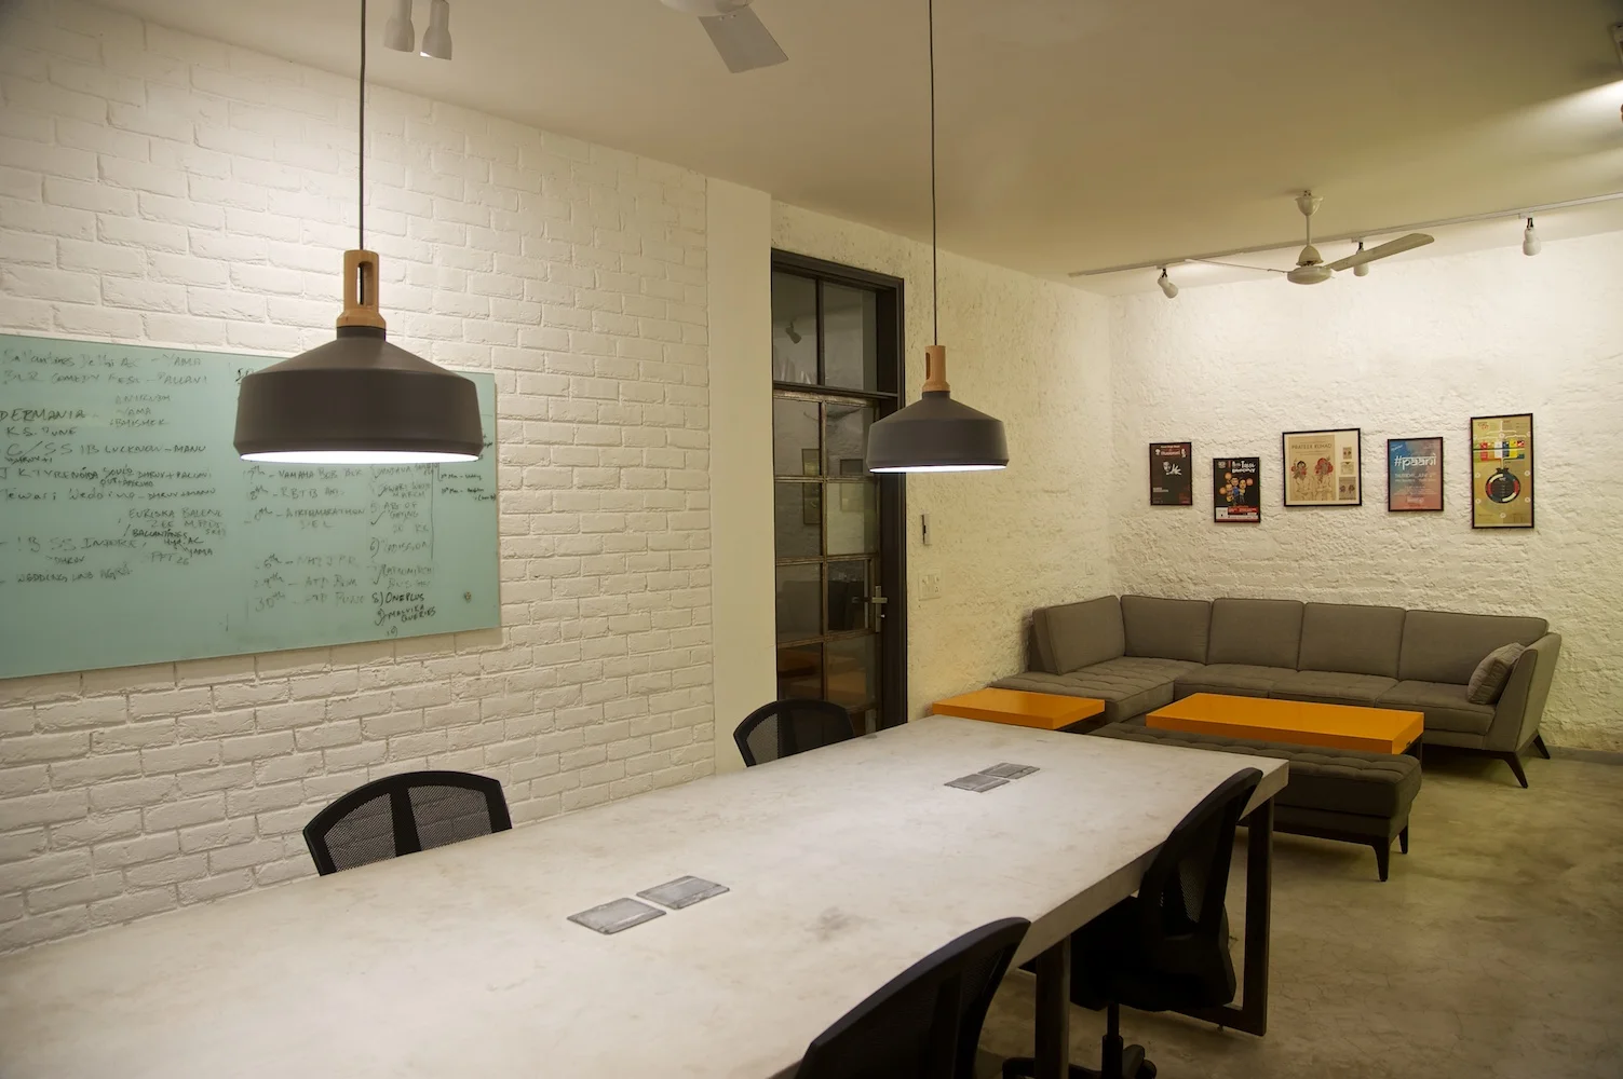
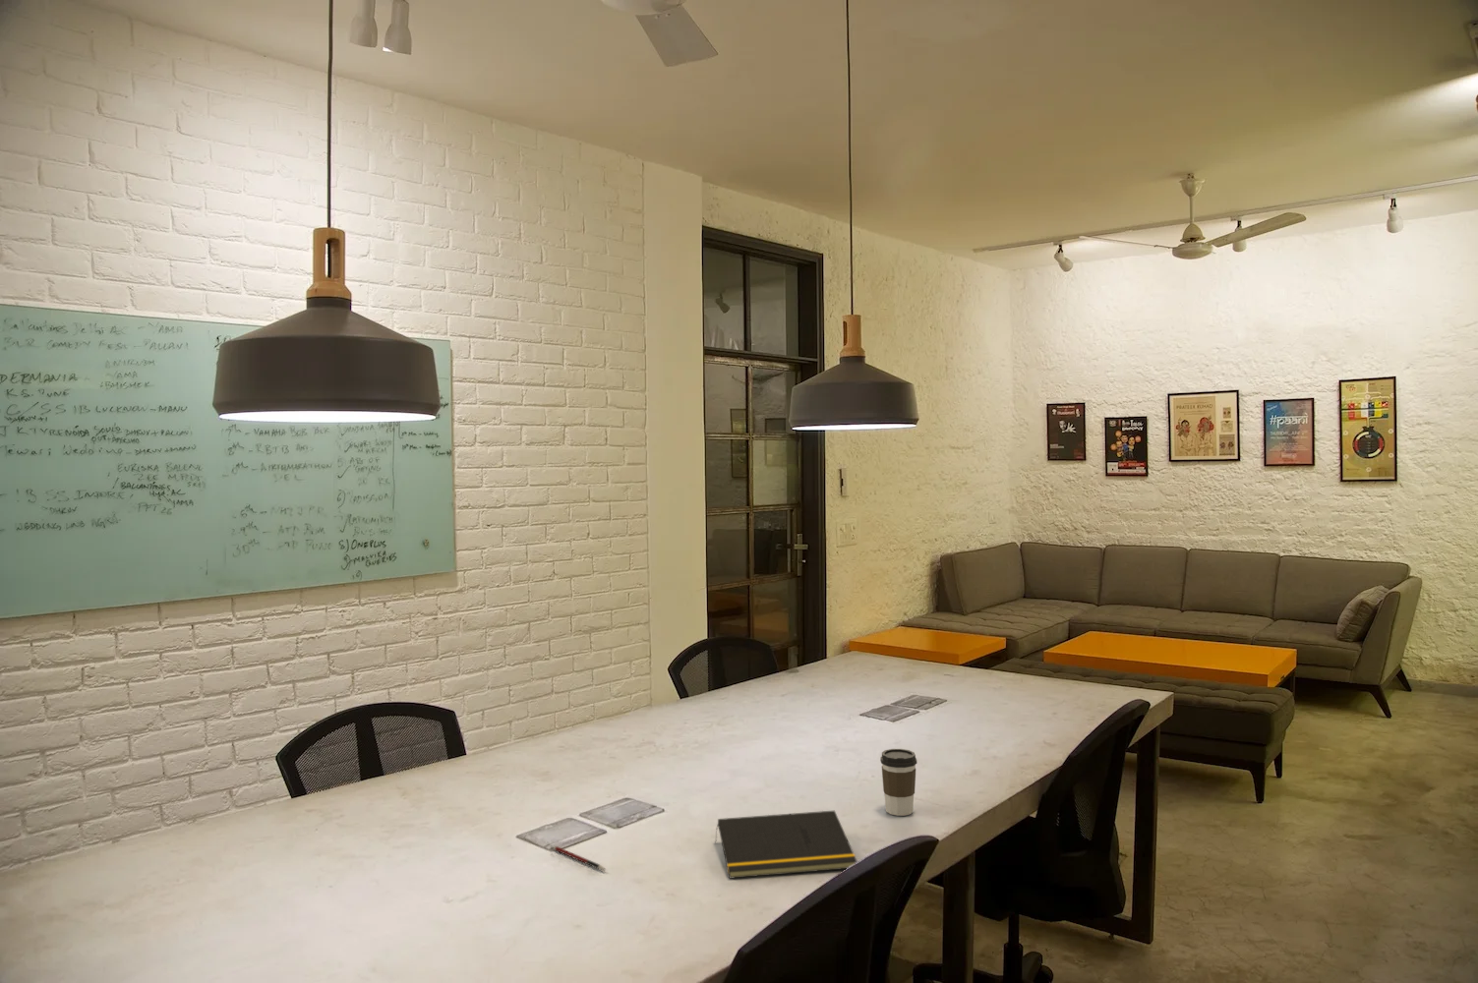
+ notepad (785, 843)
+ coffee cup (899, 781)
+ pen (579, 858)
